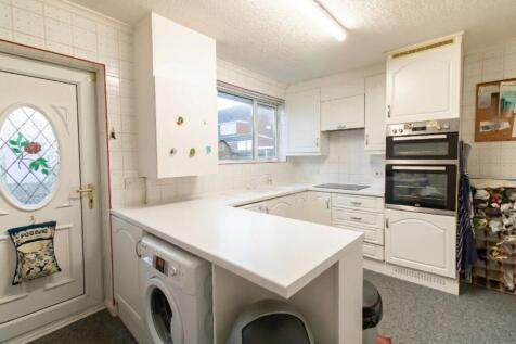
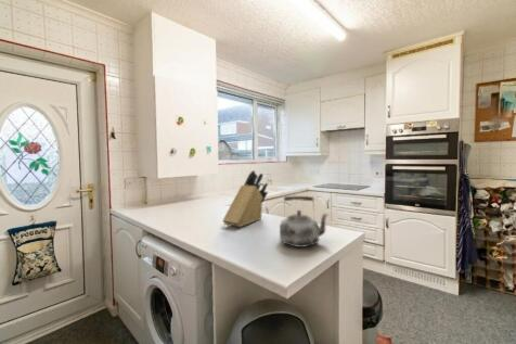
+ knife block (247, 195)
+ kettle (304, 219)
